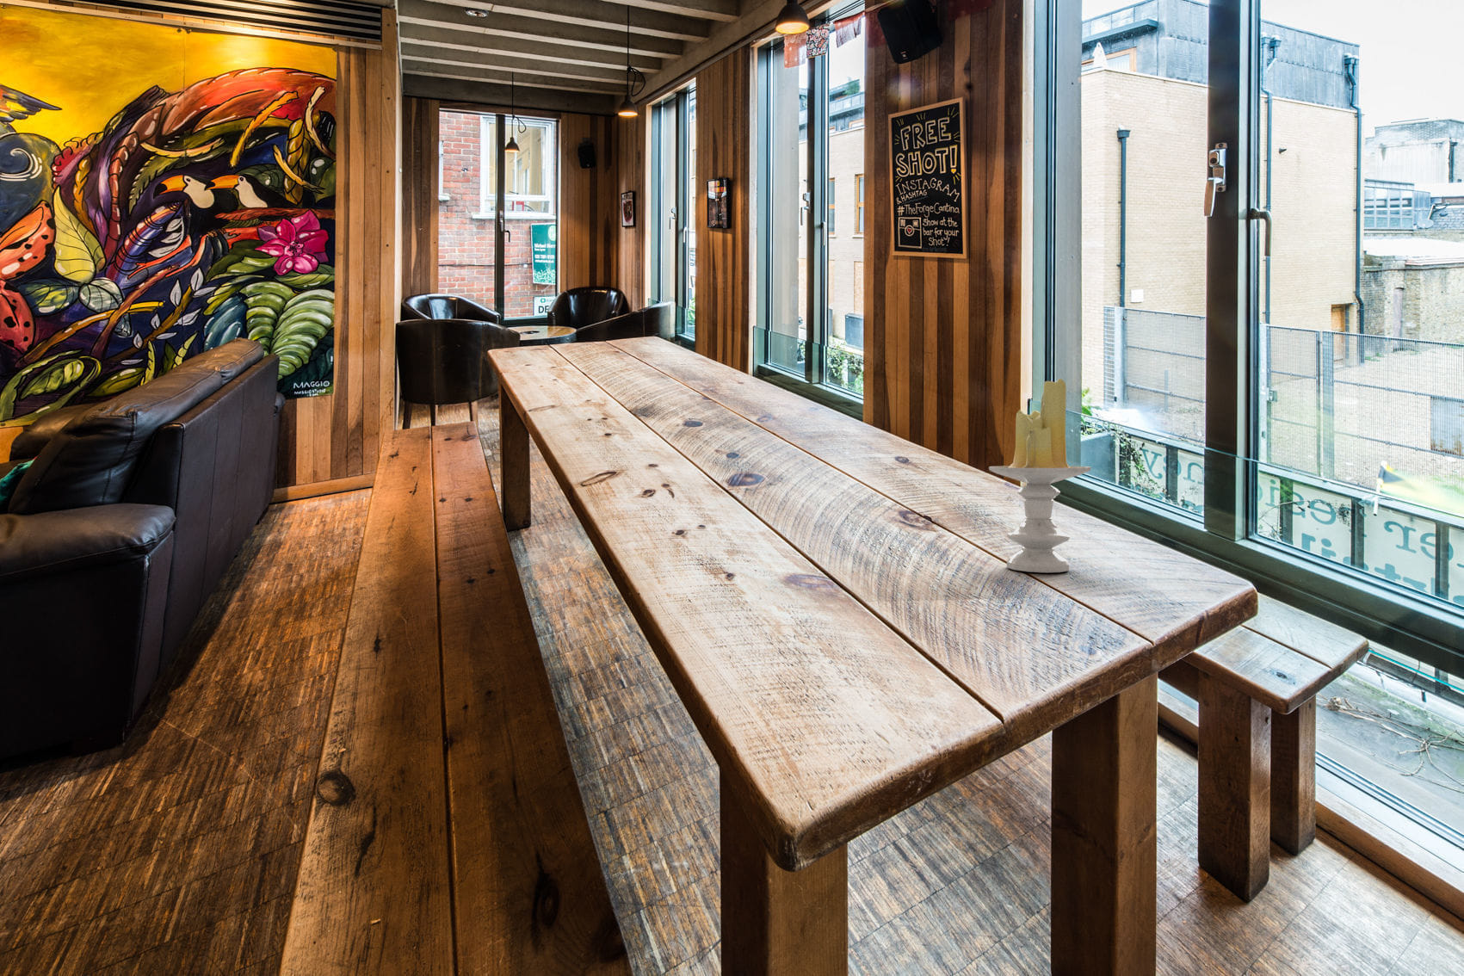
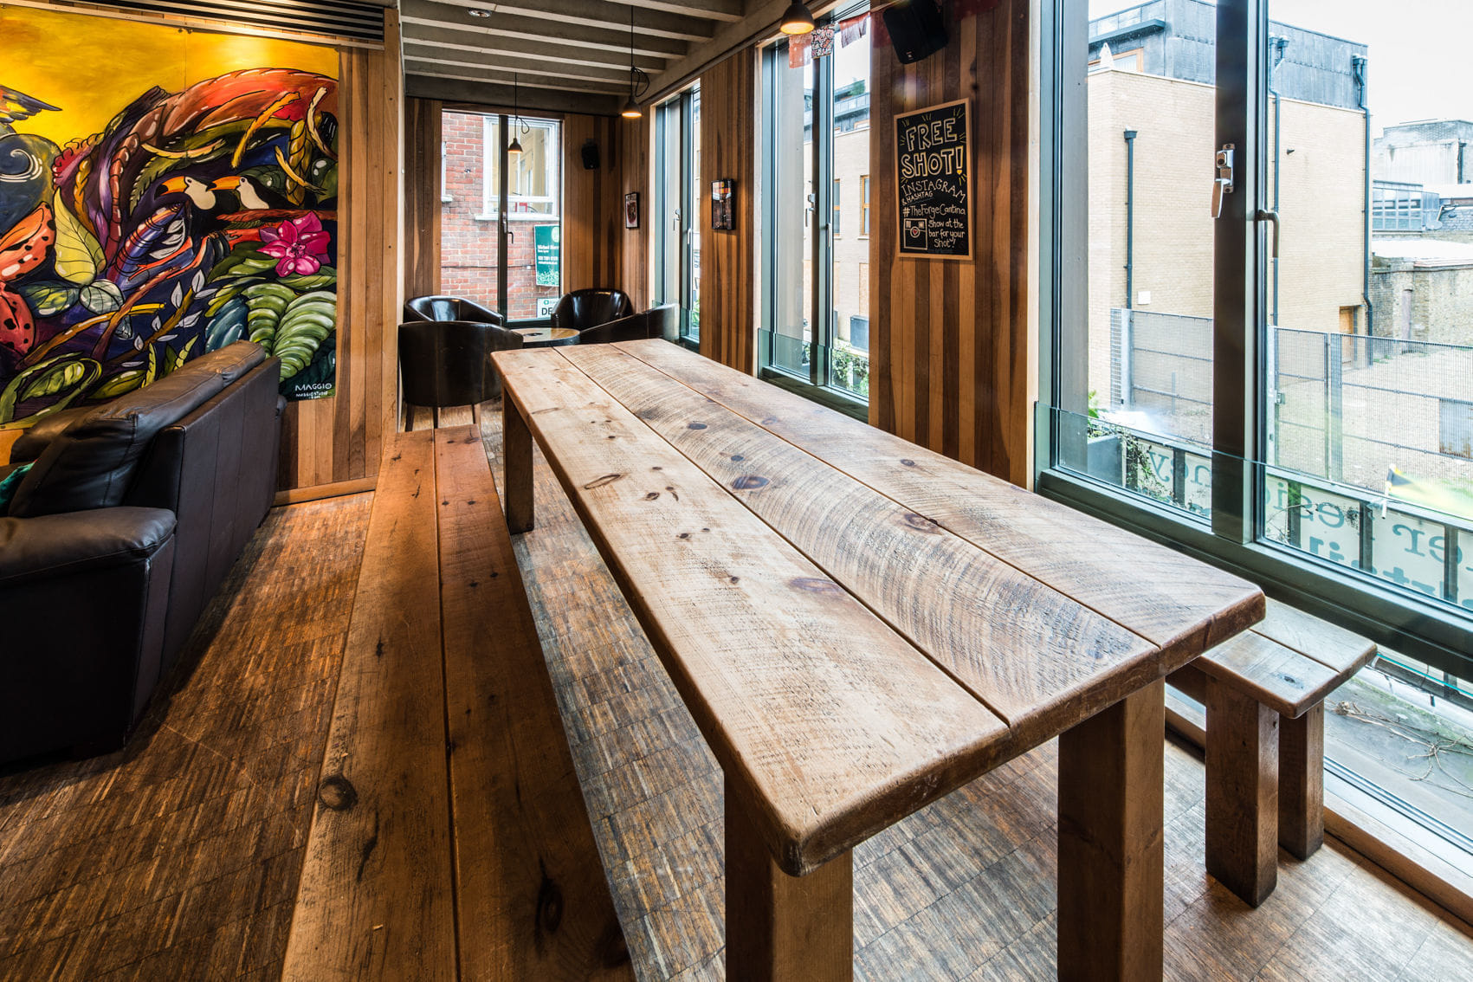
- candle (1039, 474)
